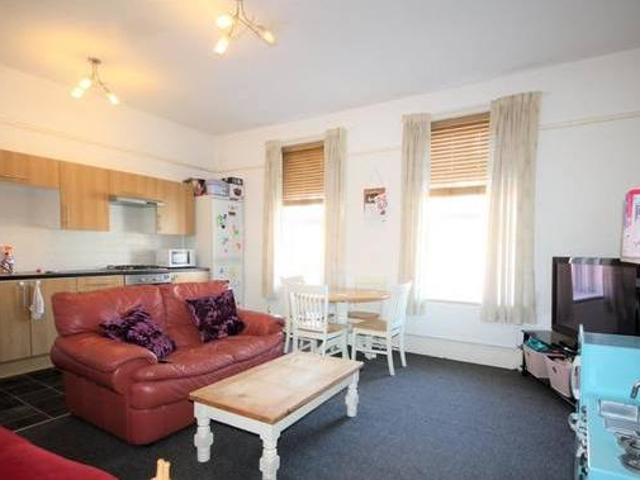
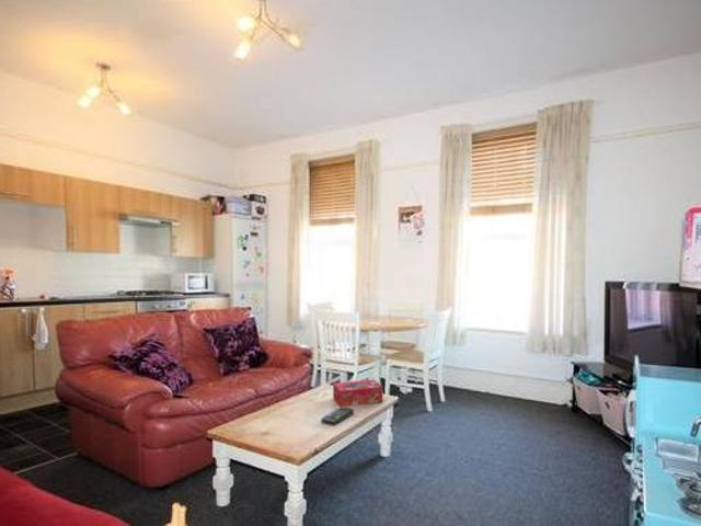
+ remote control (337, 415)
+ tissue box (357, 392)
